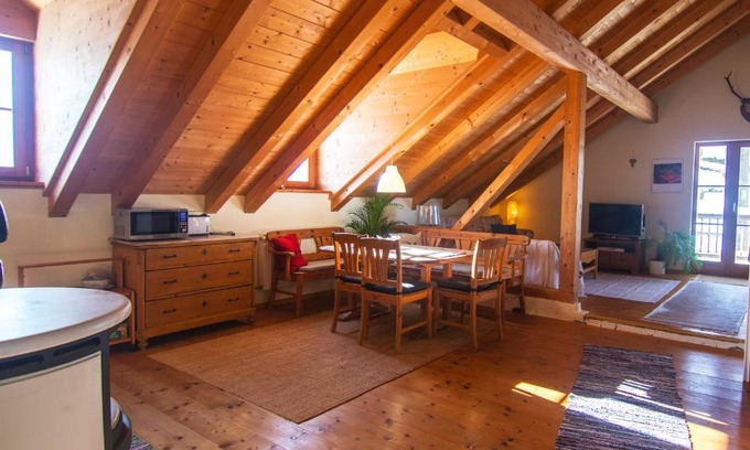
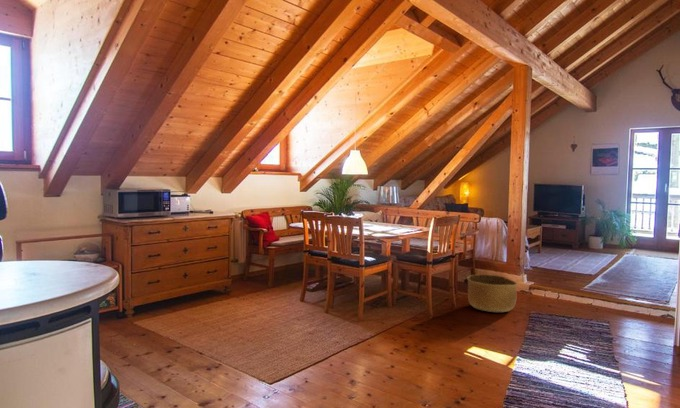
+ basket (490, 293)
